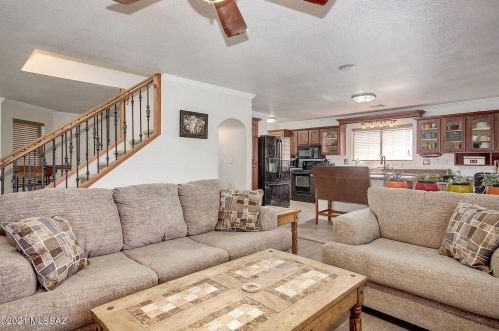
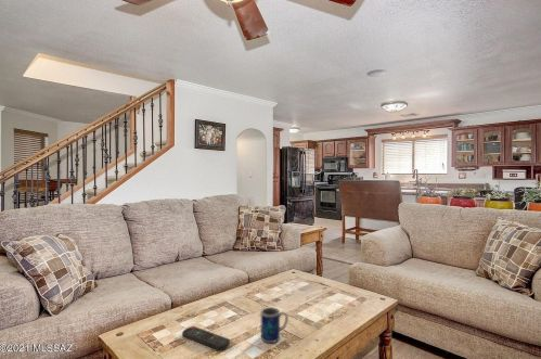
+ remote control (205, 337)
+ mug (274, 323)
